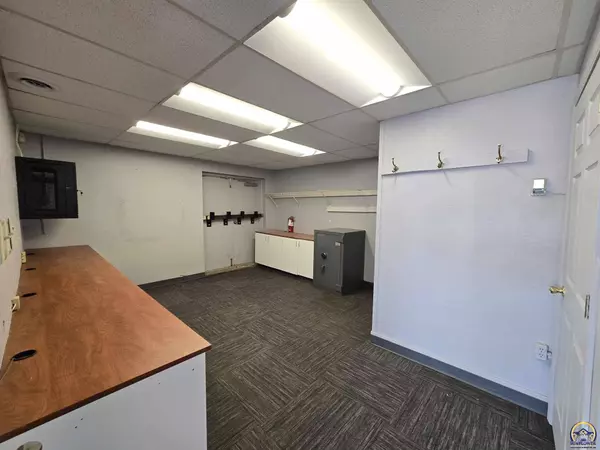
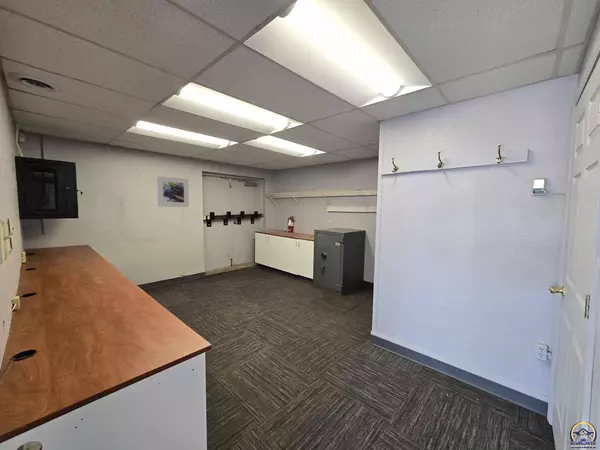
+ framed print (173, 192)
